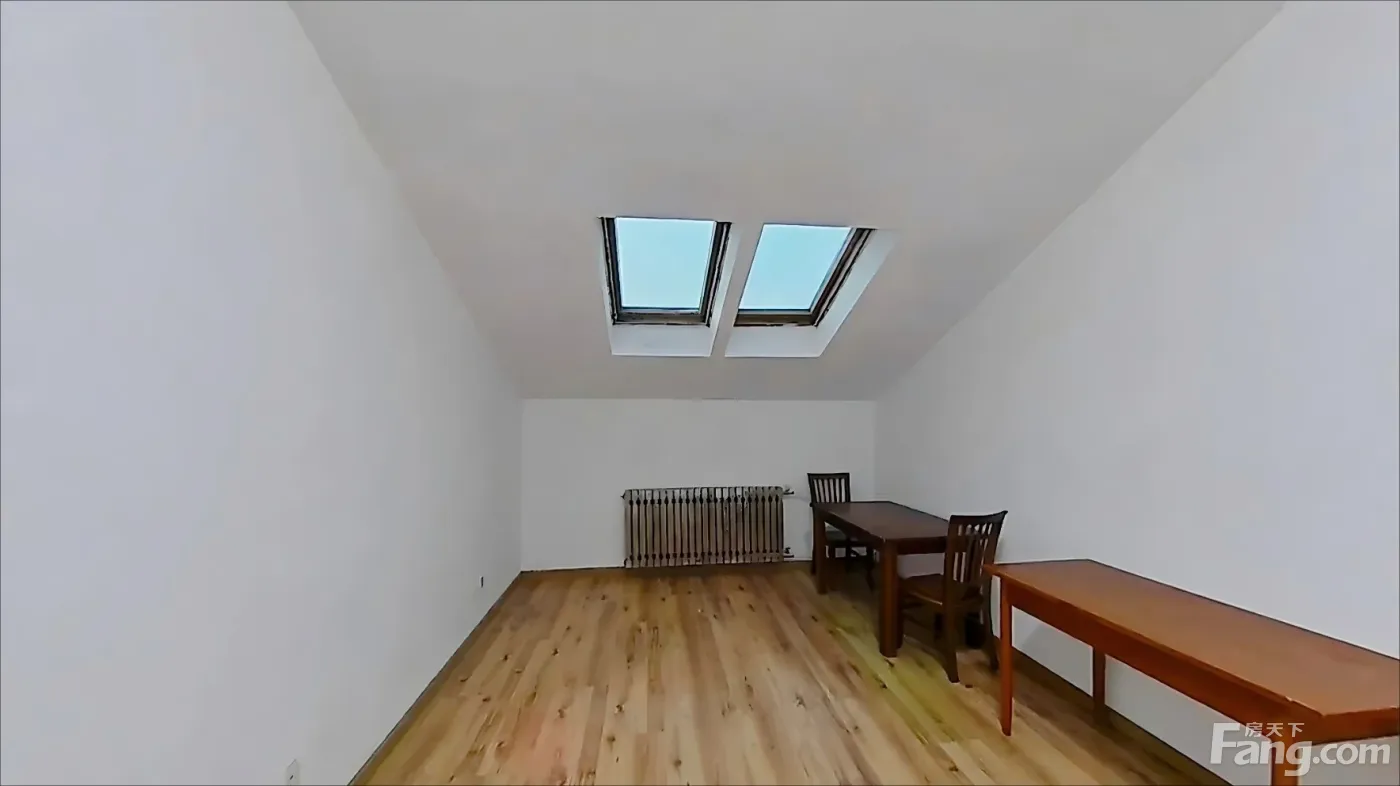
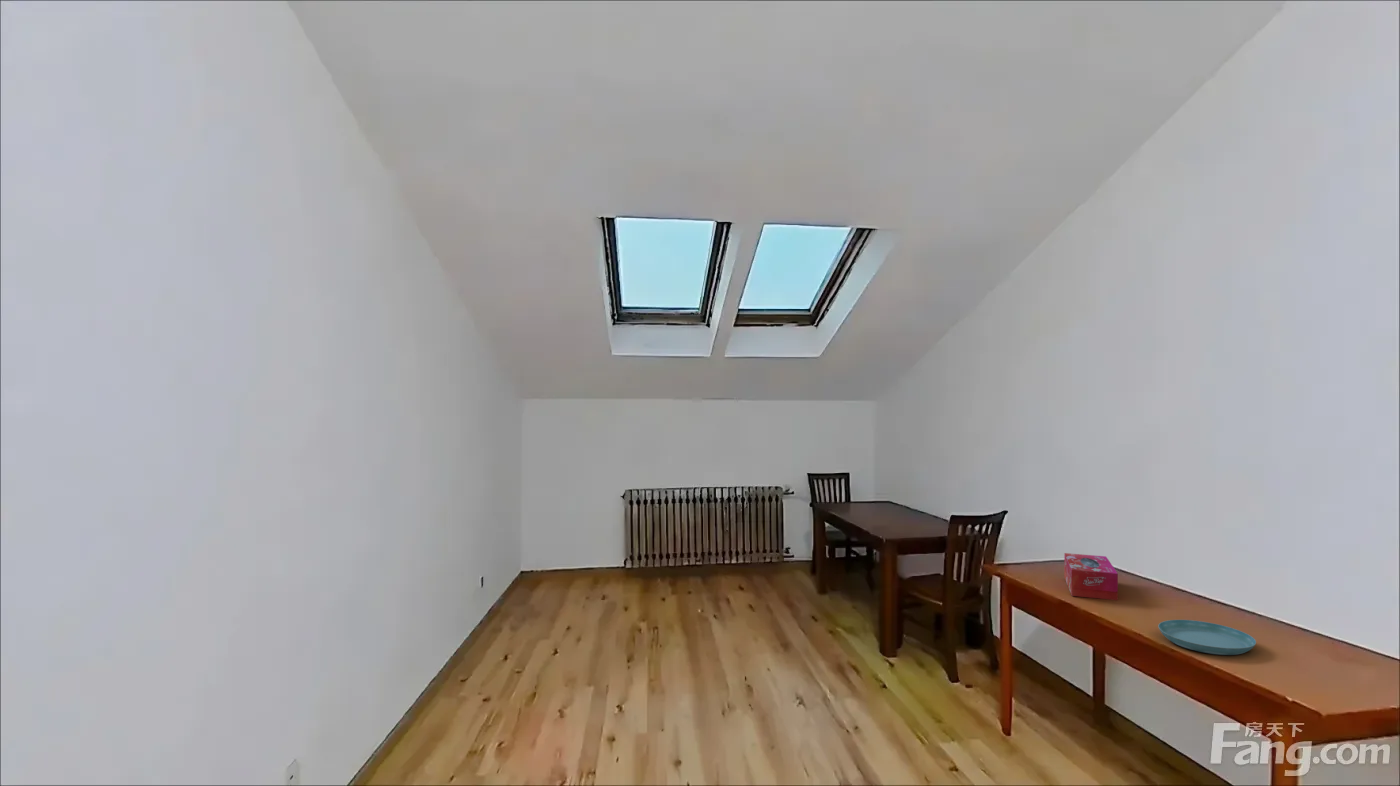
+ saucer (1205, 638)
+ tissue box (1089, 575)
